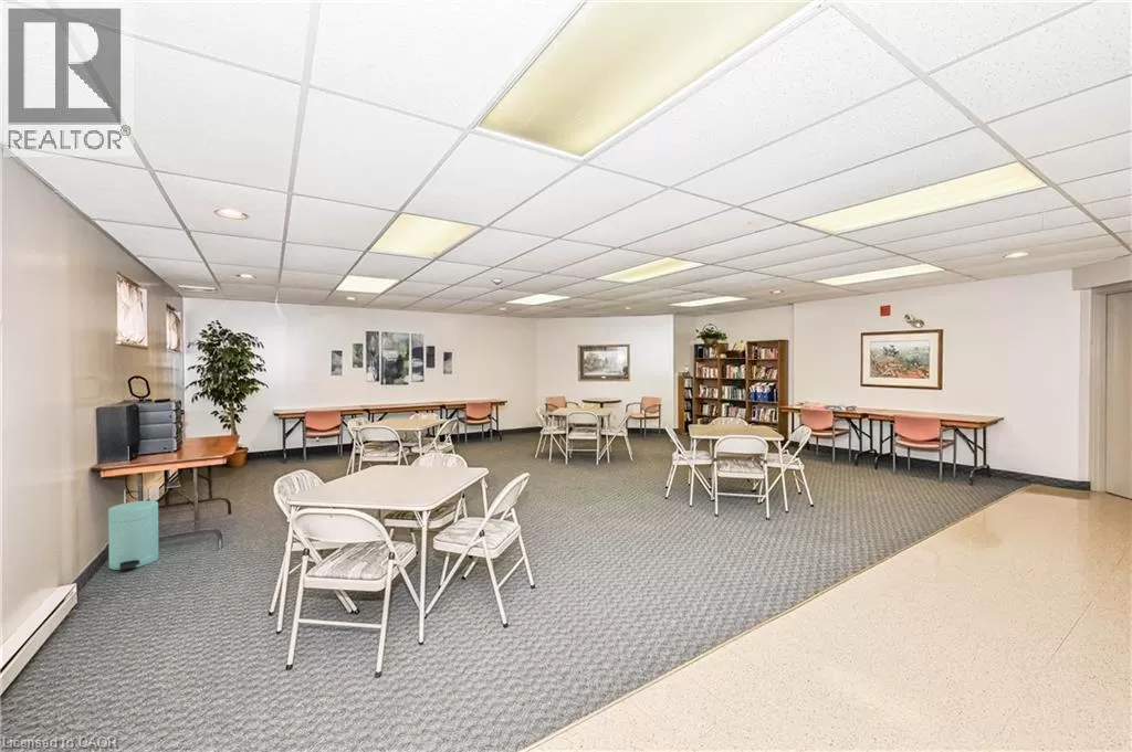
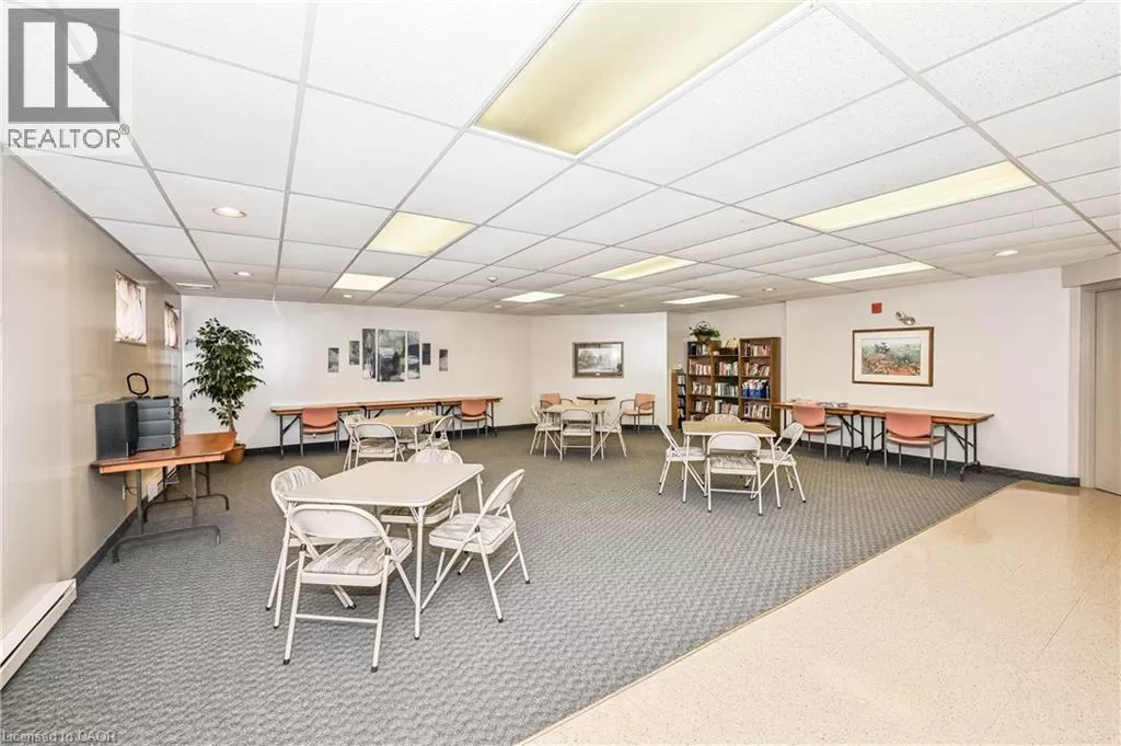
- trash can (133, 533)
